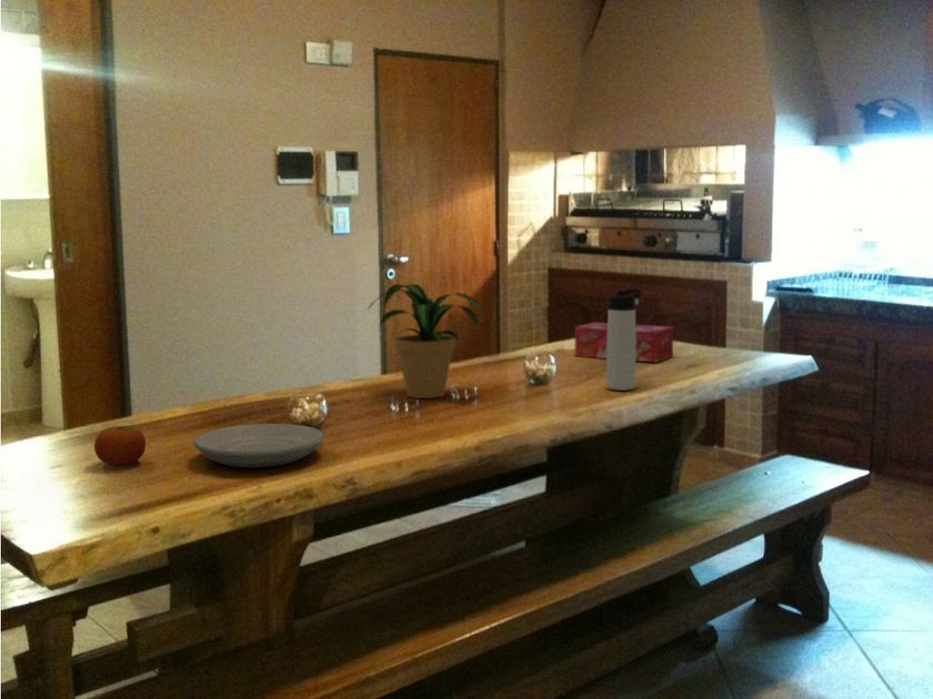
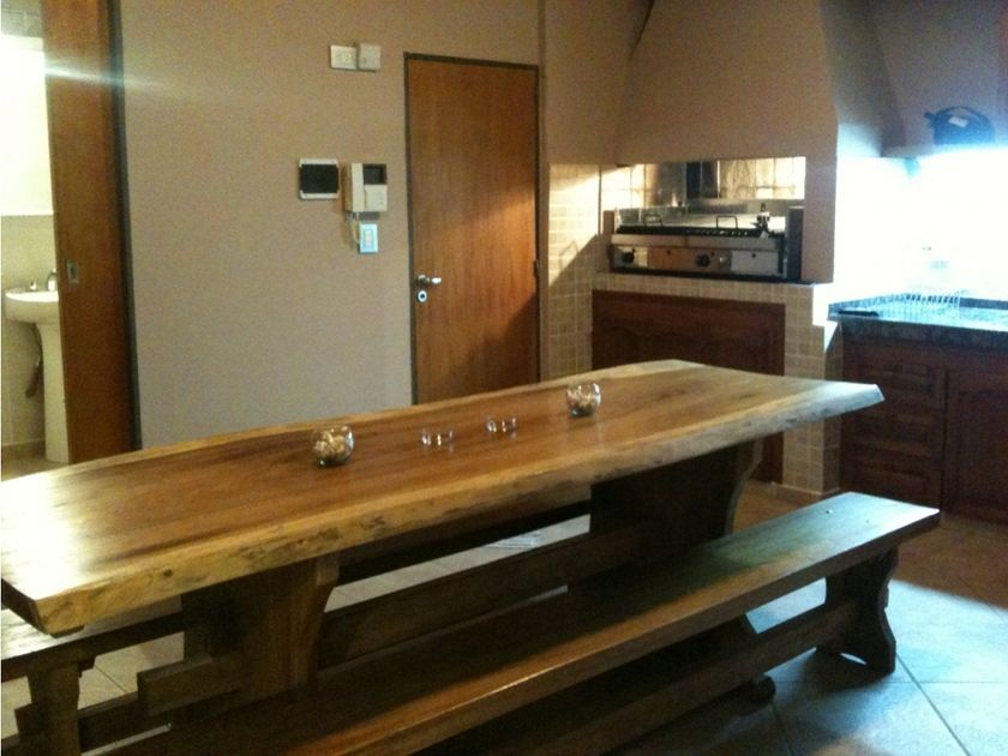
- tissue box (635, 341)
- potted plant (423, 340)
- fruit (120, 445)
- thermos bottle (625, 338)
- plate (260, 446)
